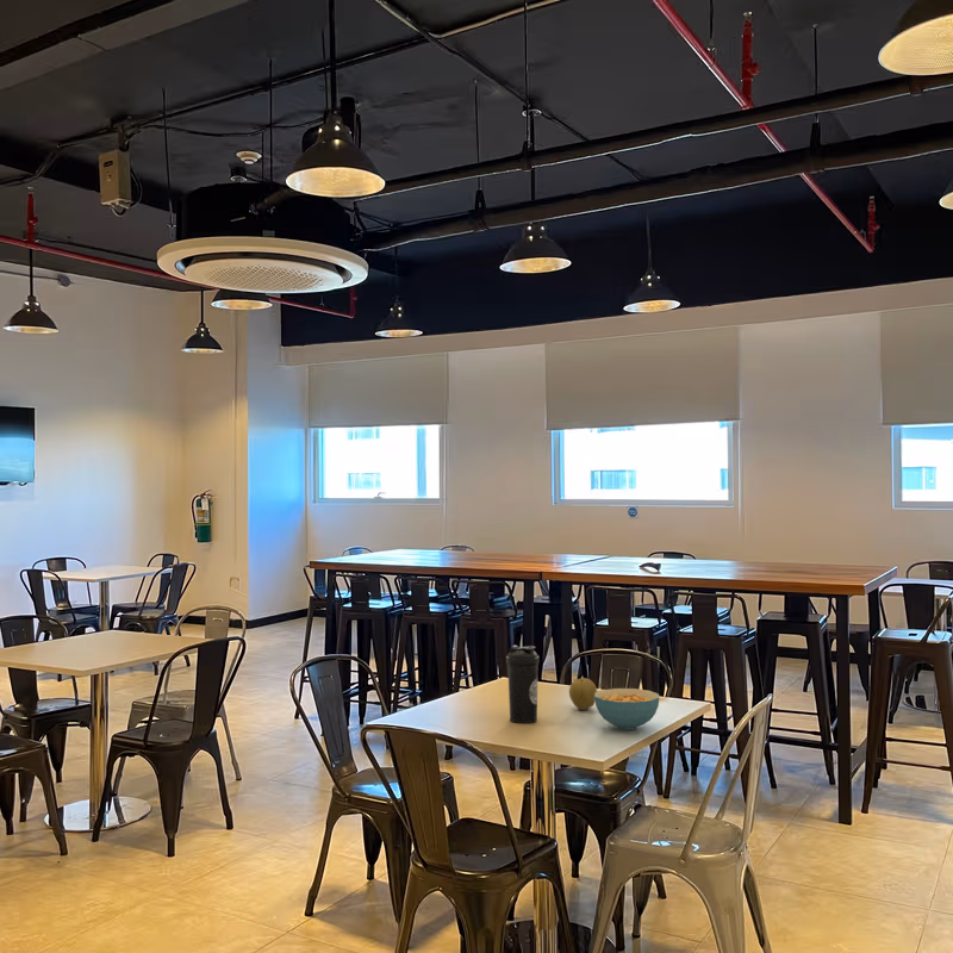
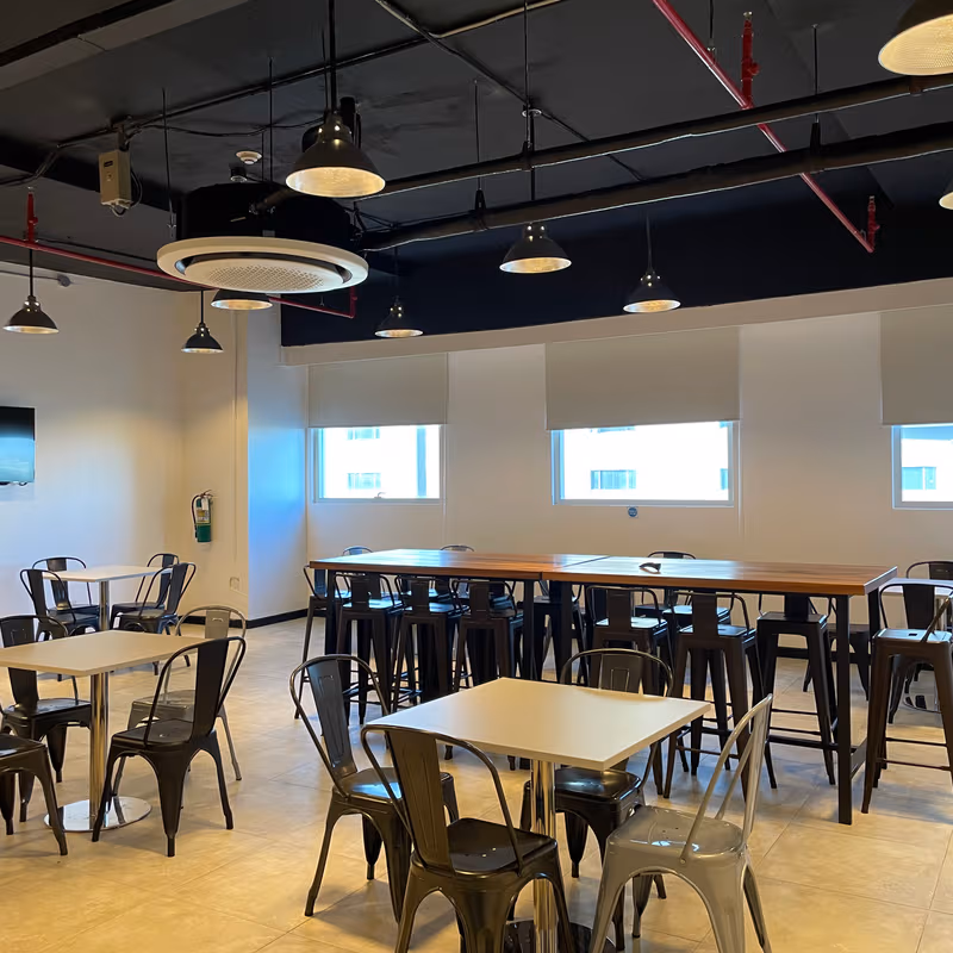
- cereal bowl (627, 710)
- fruit (583, 693)
- water bottle (523, 683)
